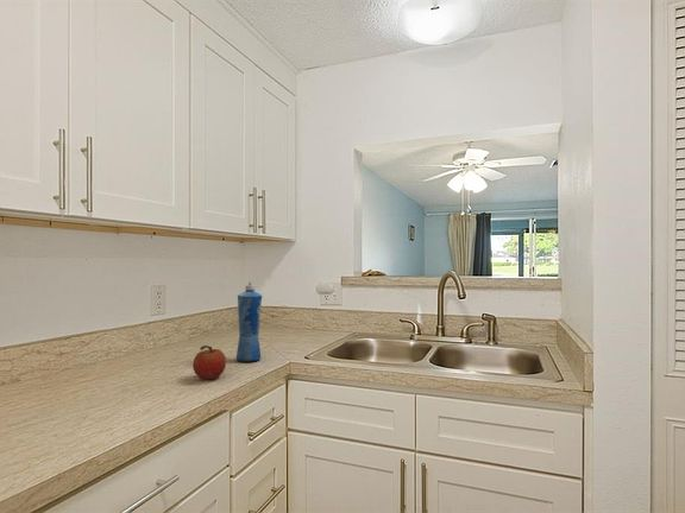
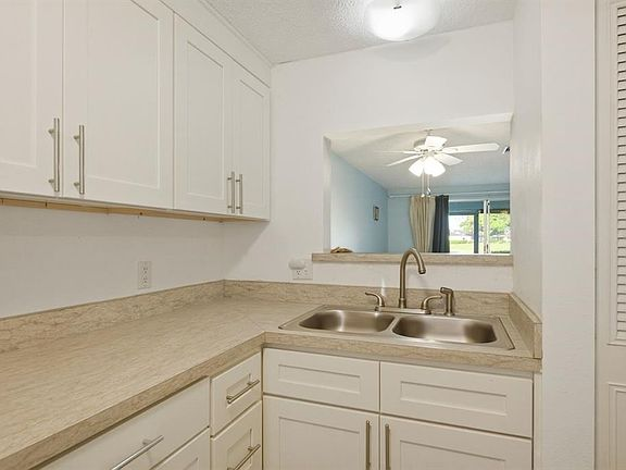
- squeeze bottle (249, 319)
- fruit (209, 360)
